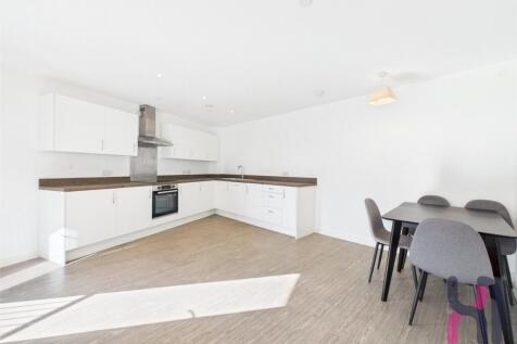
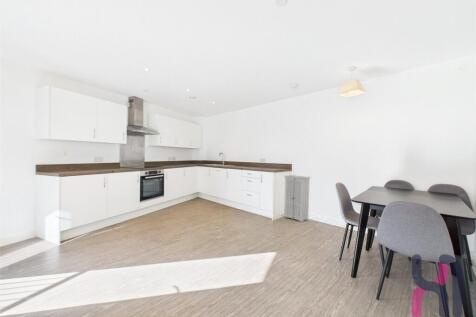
+ storage cabinet (296, 197)
